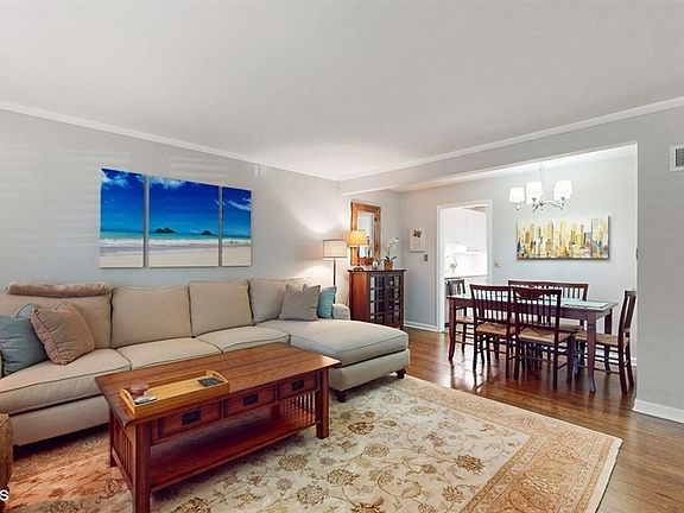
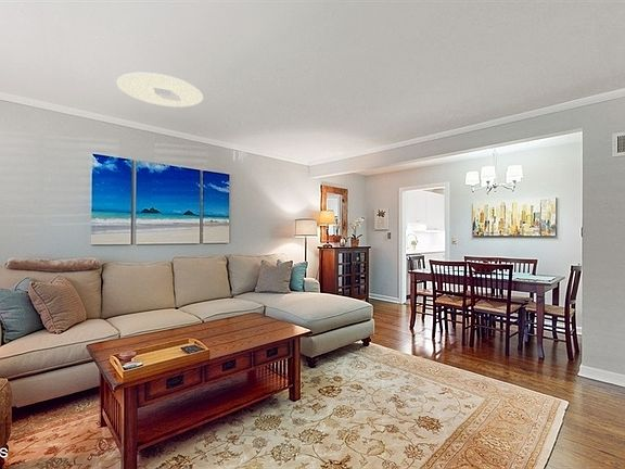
+ ceiling light (162, 87)
